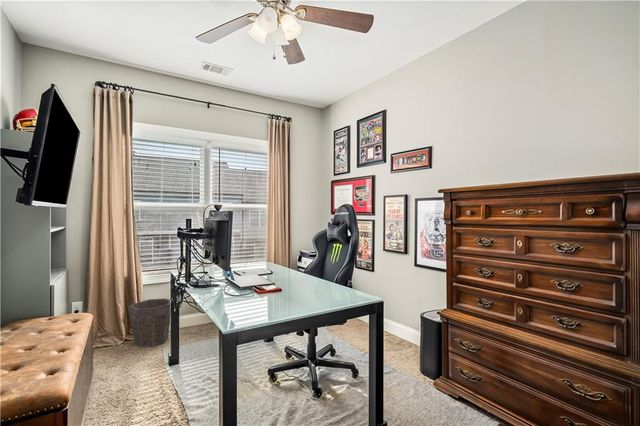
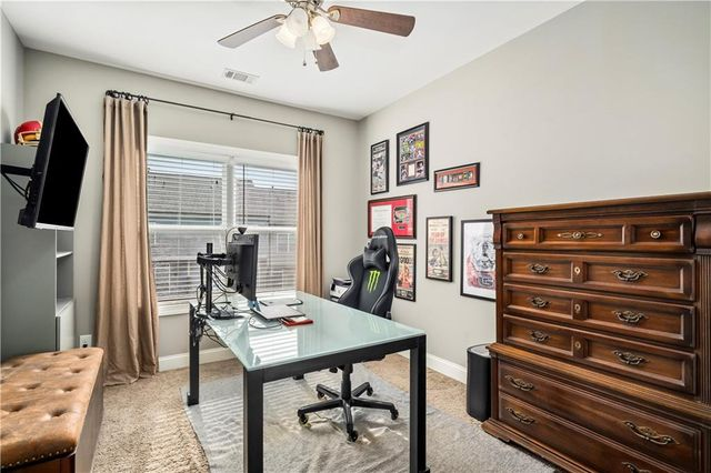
- waste bin (151, 322)
